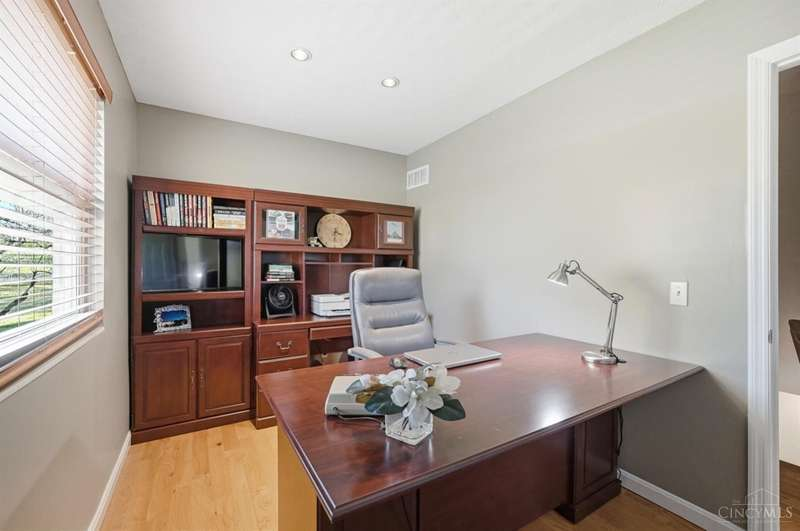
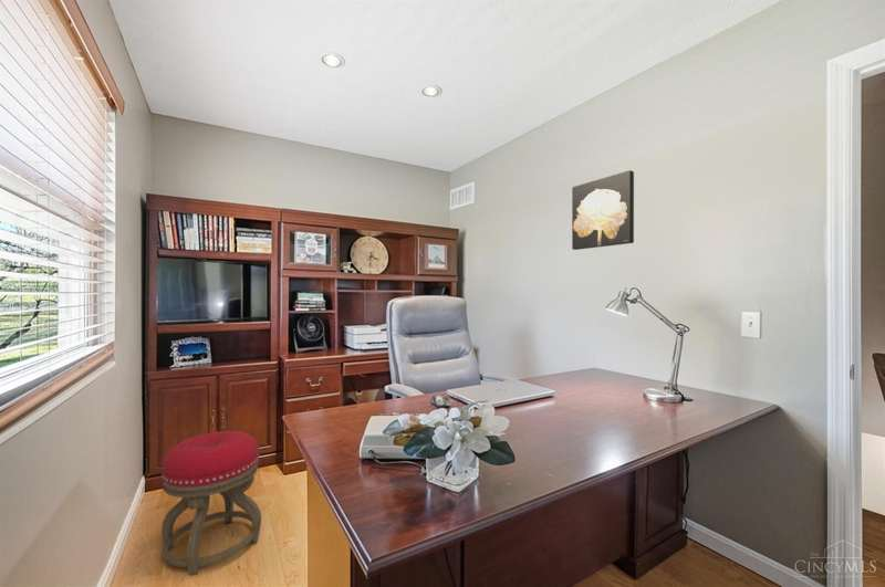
+ stool (212, 492)
+ wall art (601, 212)
